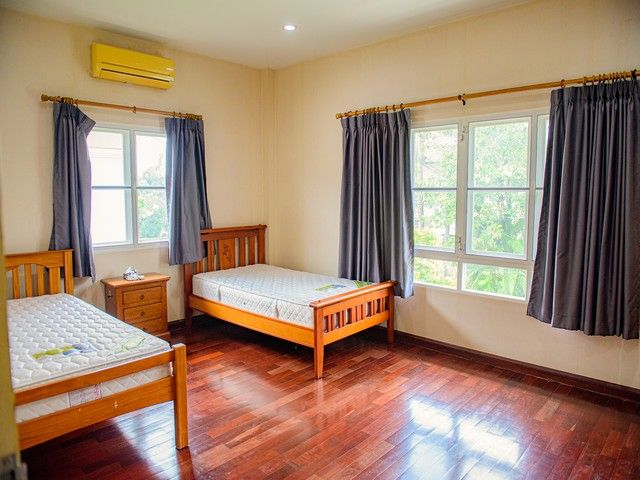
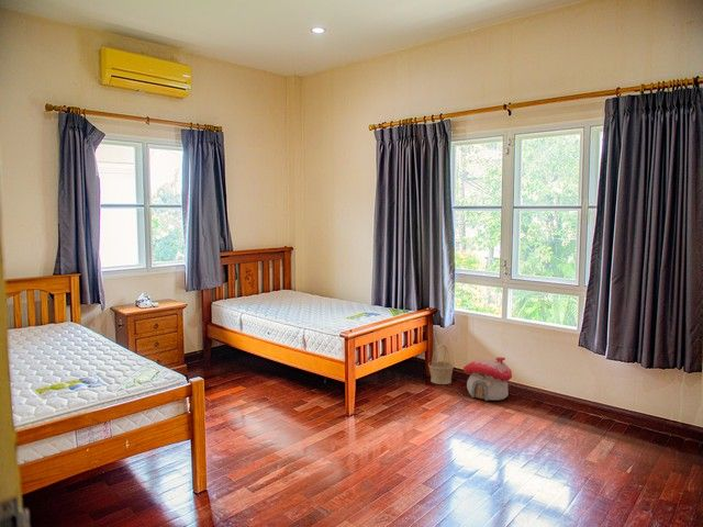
+ toy house (489, 374)
+ basket (440, 362)
